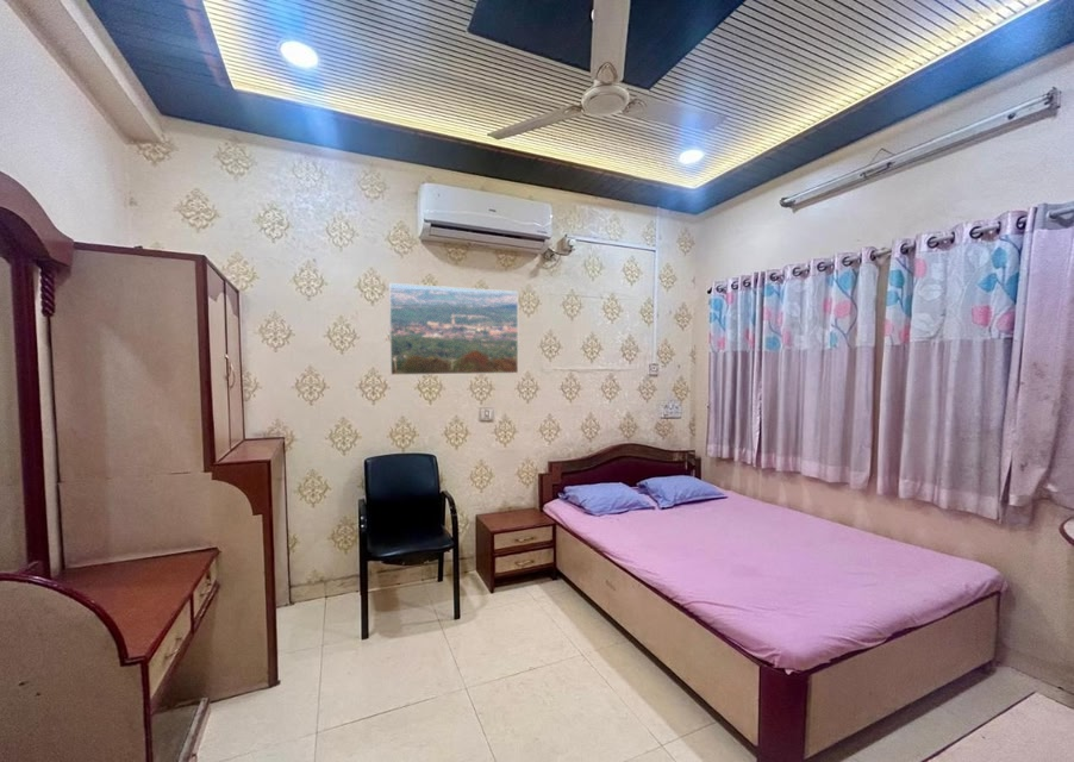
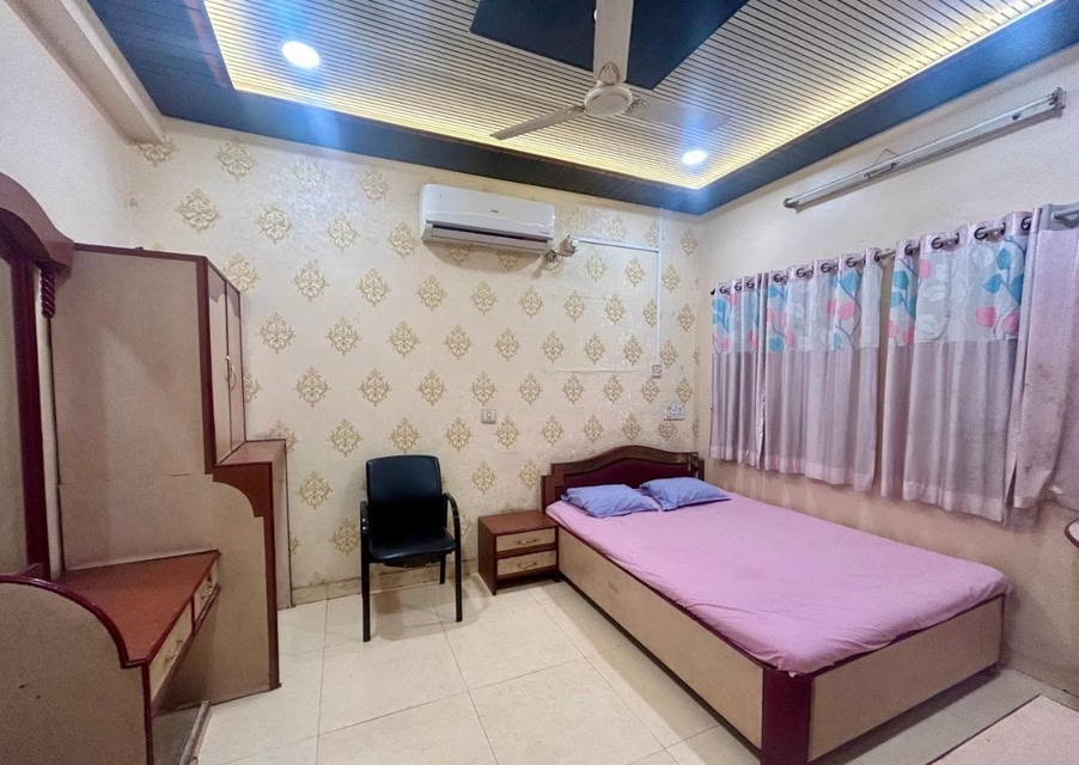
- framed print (457, 331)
